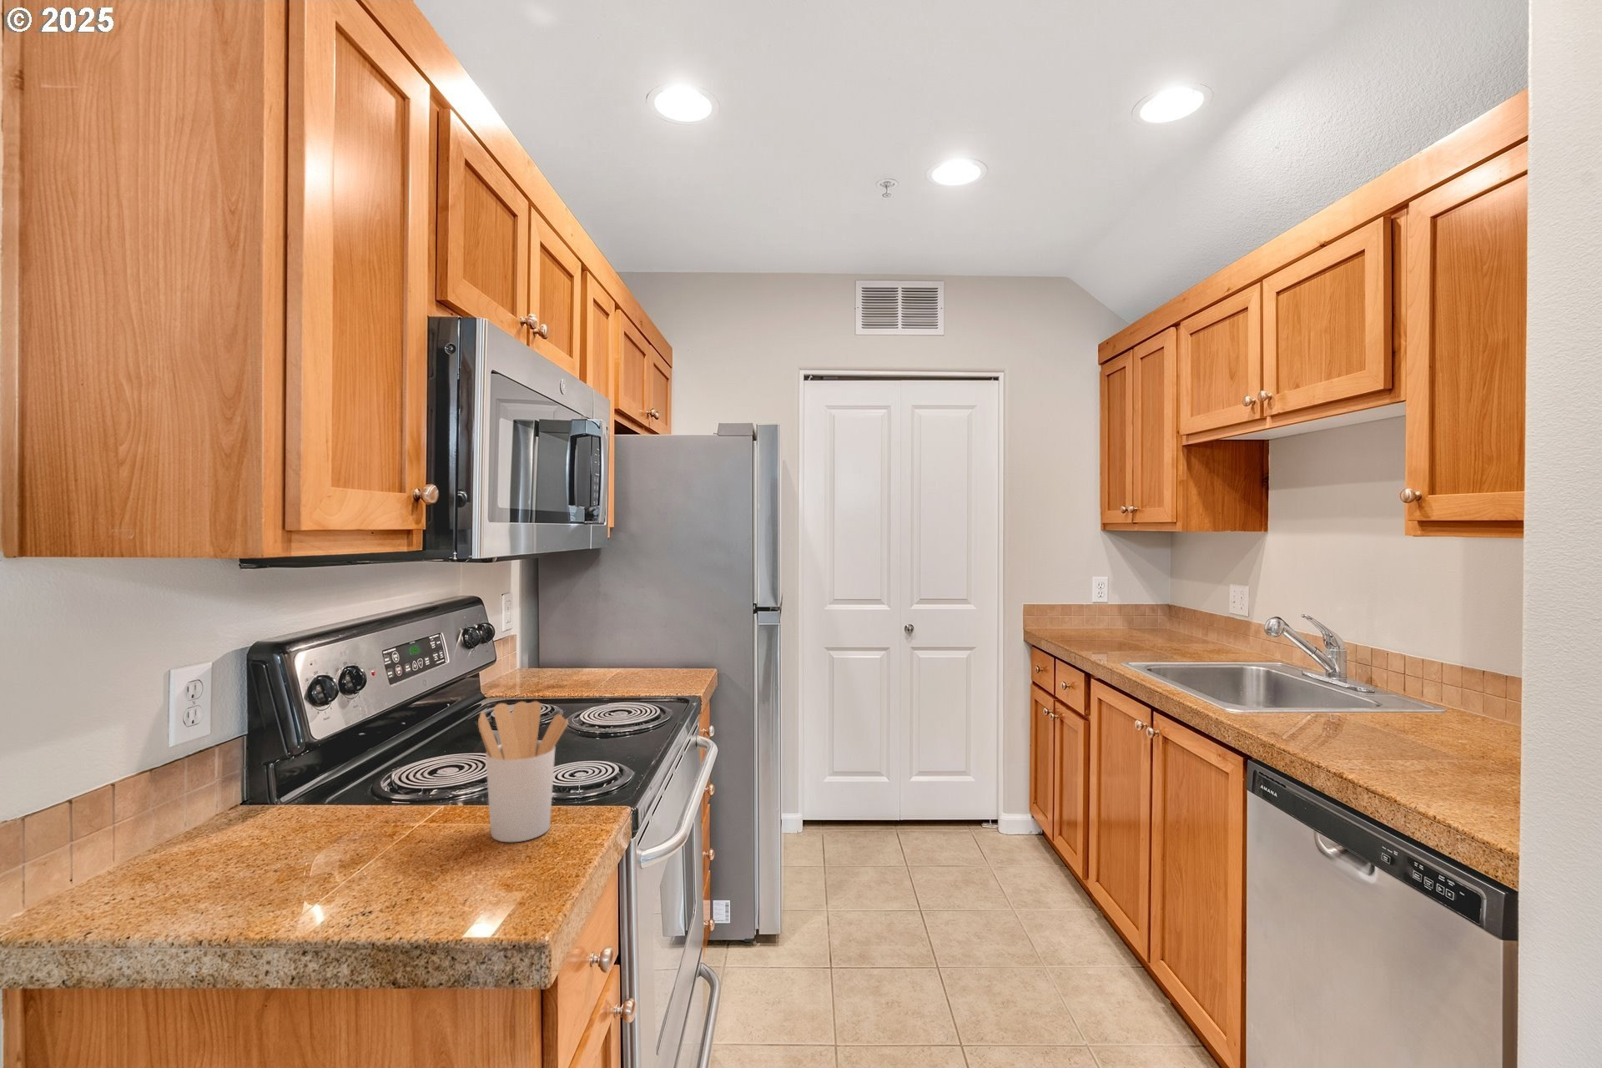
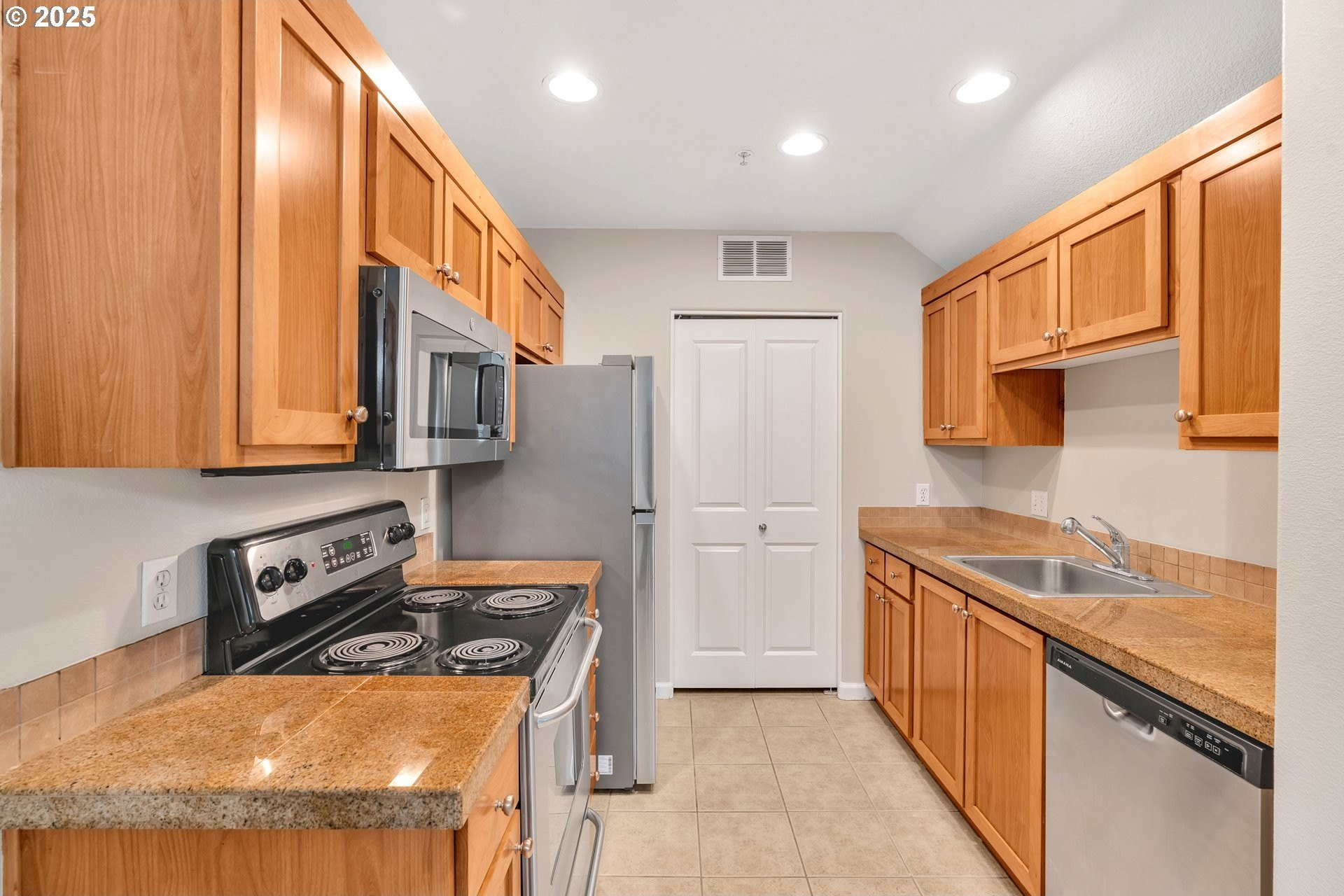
- utensil holder (519, 764)
